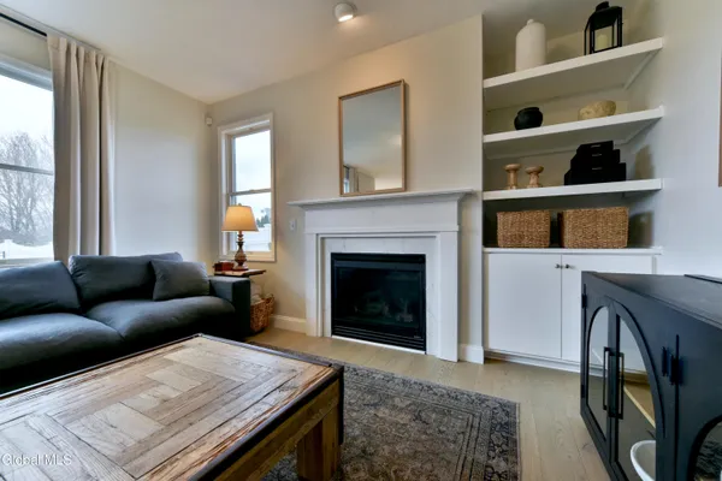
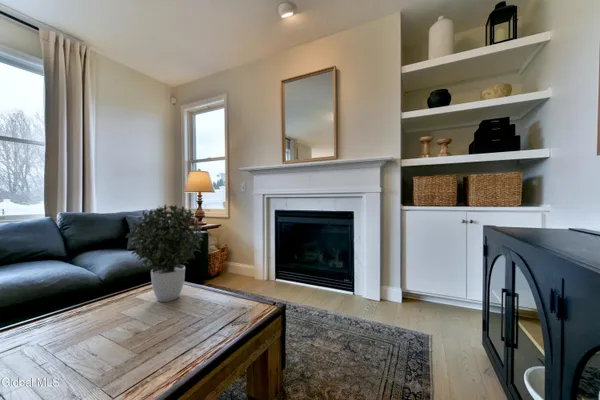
+ potted plant (169, 251)
